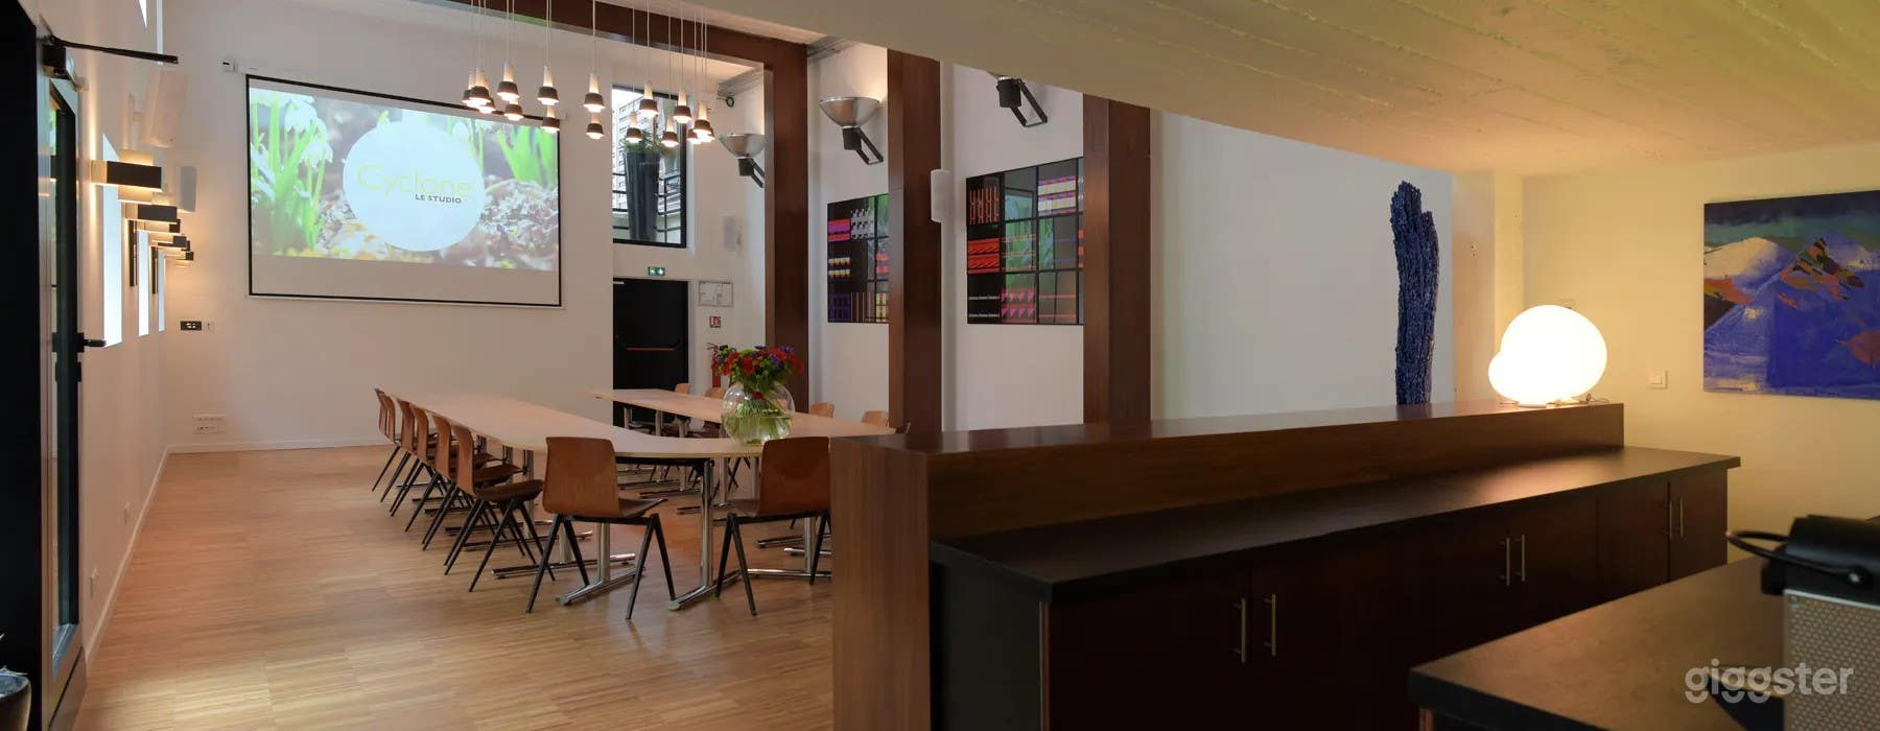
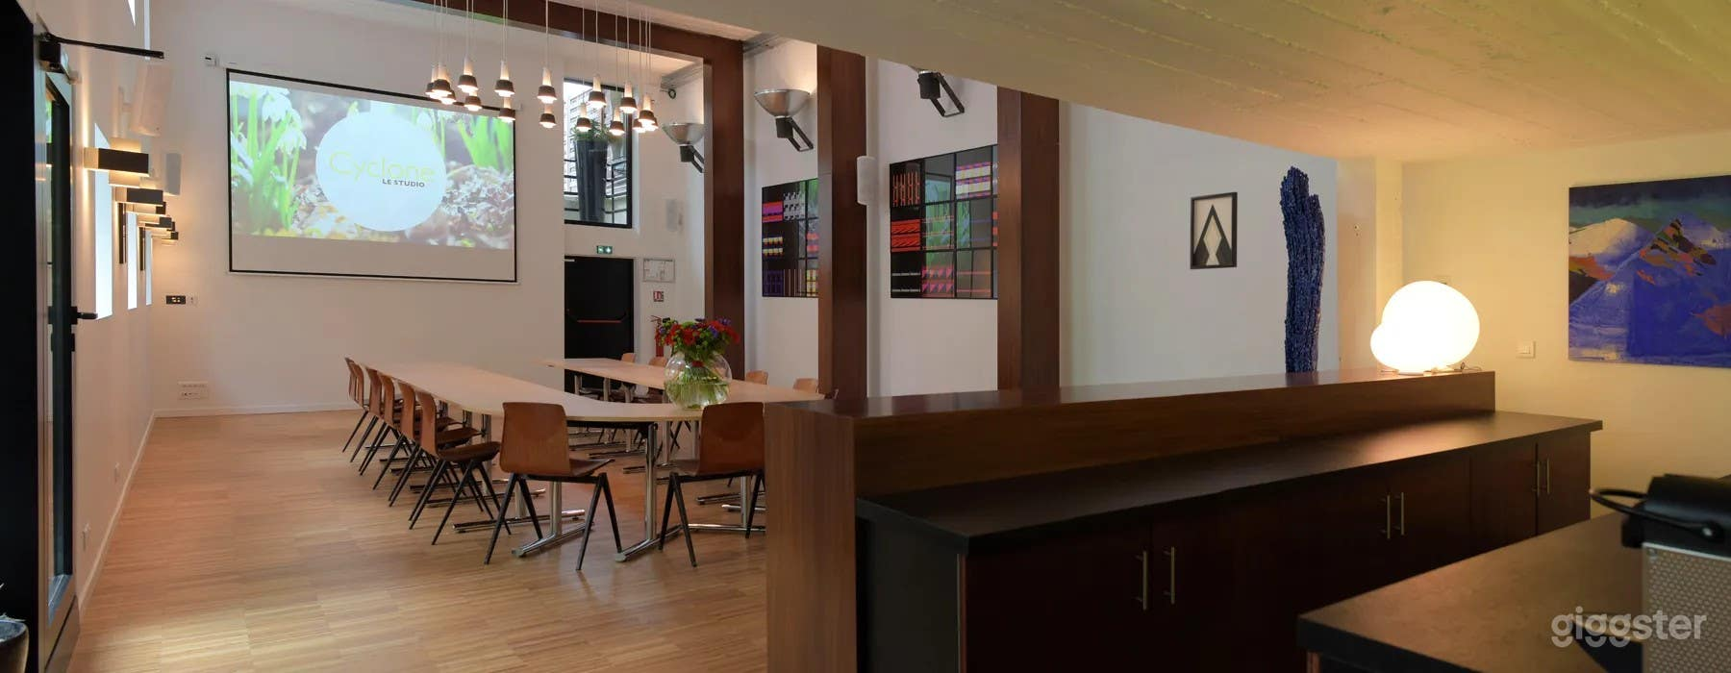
+ wall art (1212, 231)
